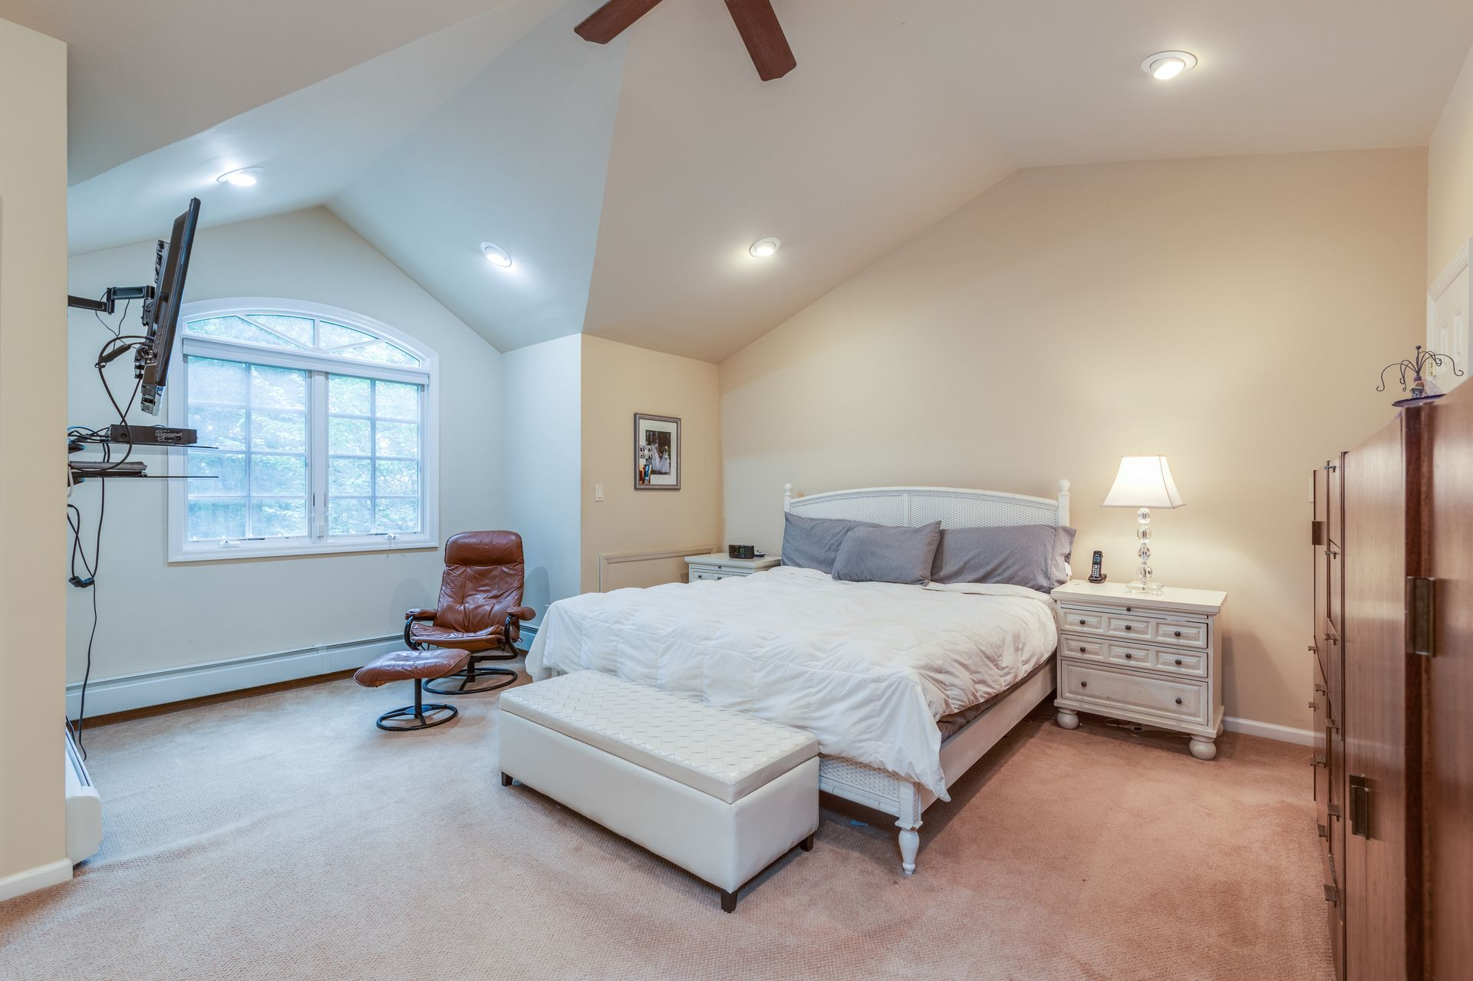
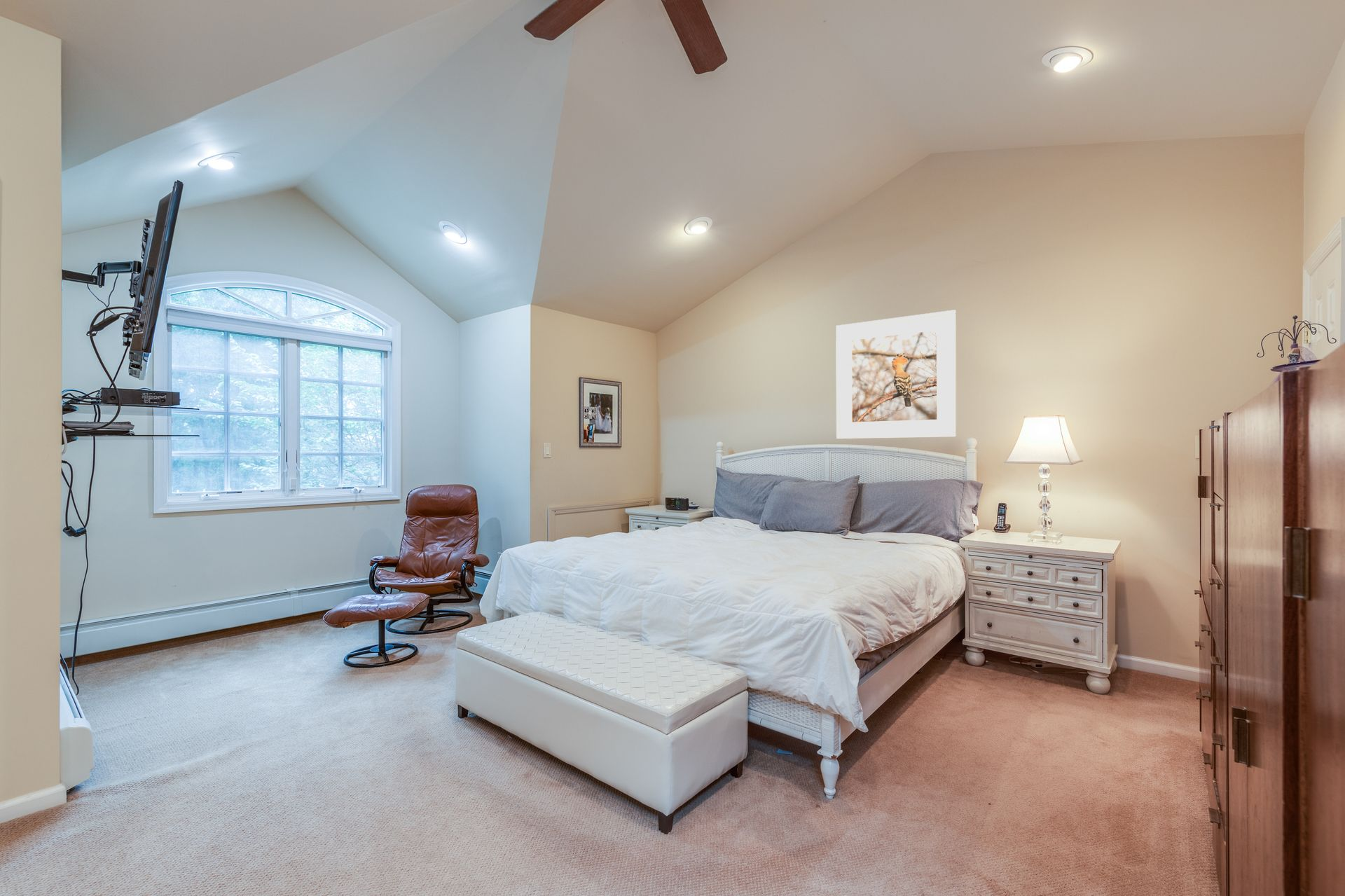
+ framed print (892, 378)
